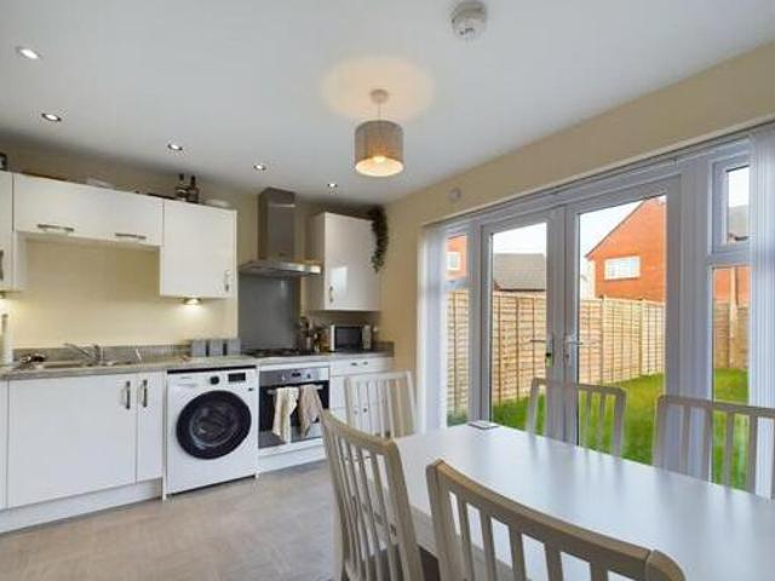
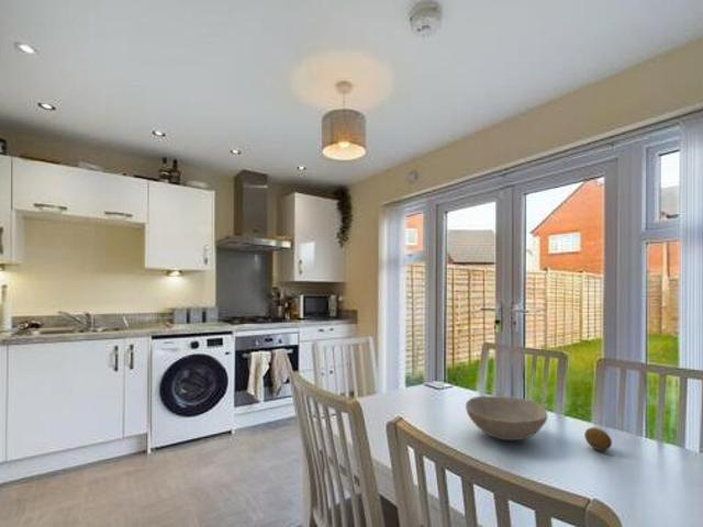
+ fruit (598, 438)
+ bowl (504, 421)
